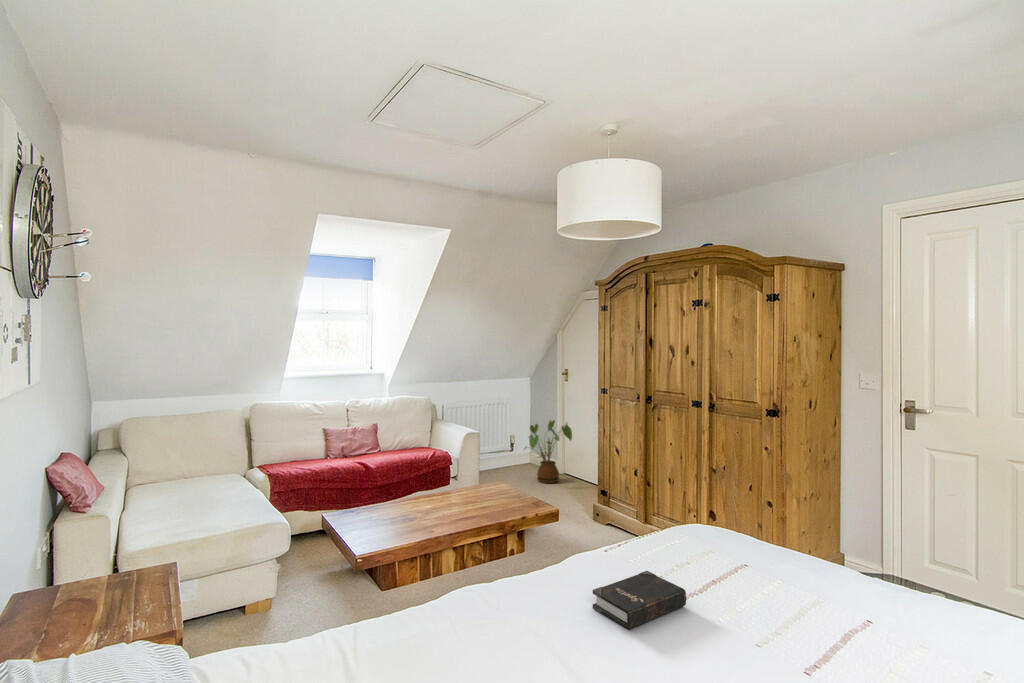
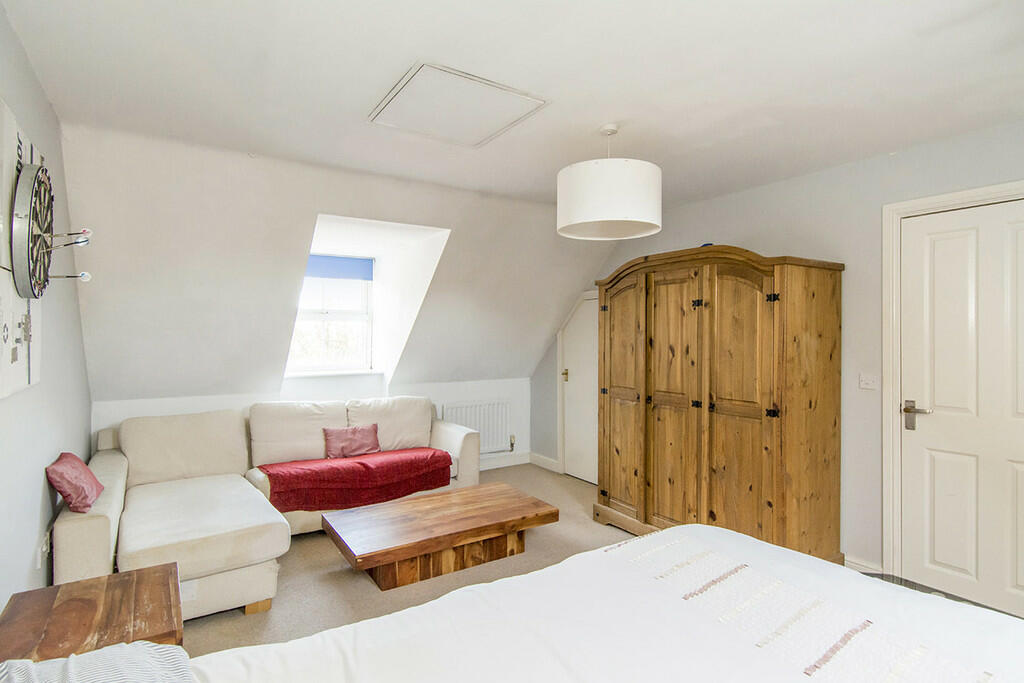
- hardback book (639, 598)
- house plant (548, 451)
